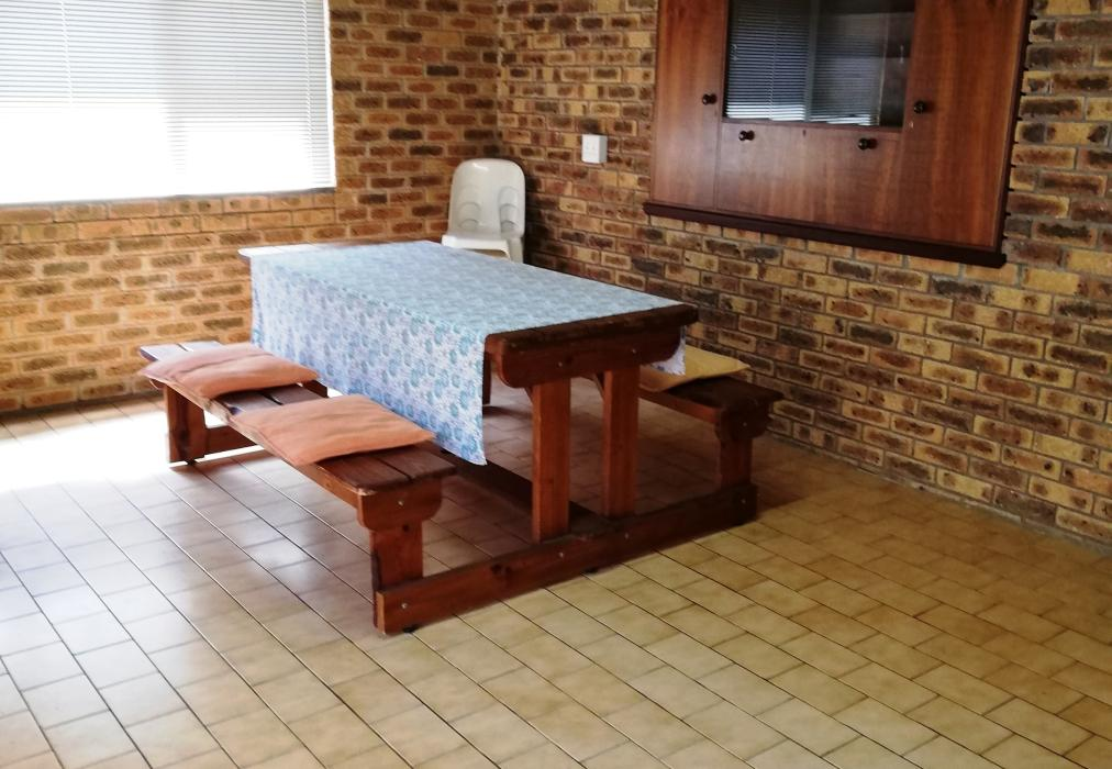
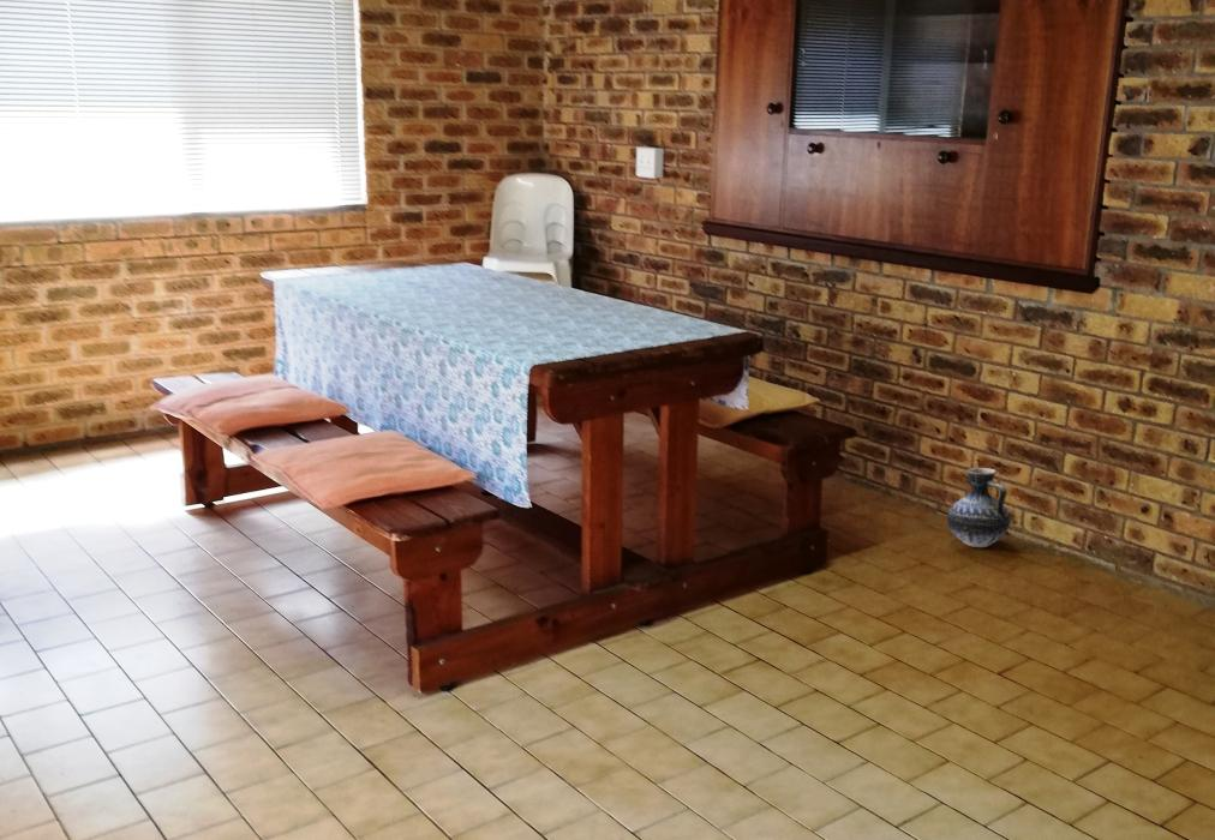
+ ceramic jug (978, 506)
